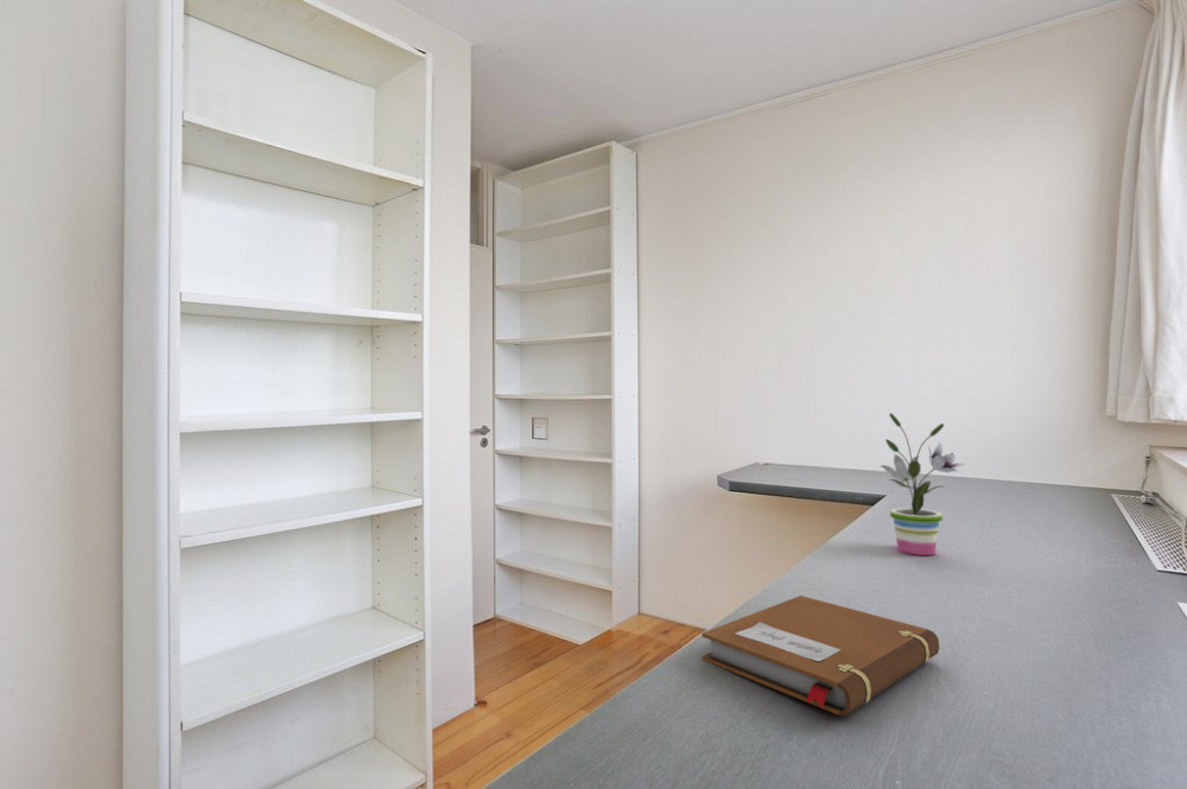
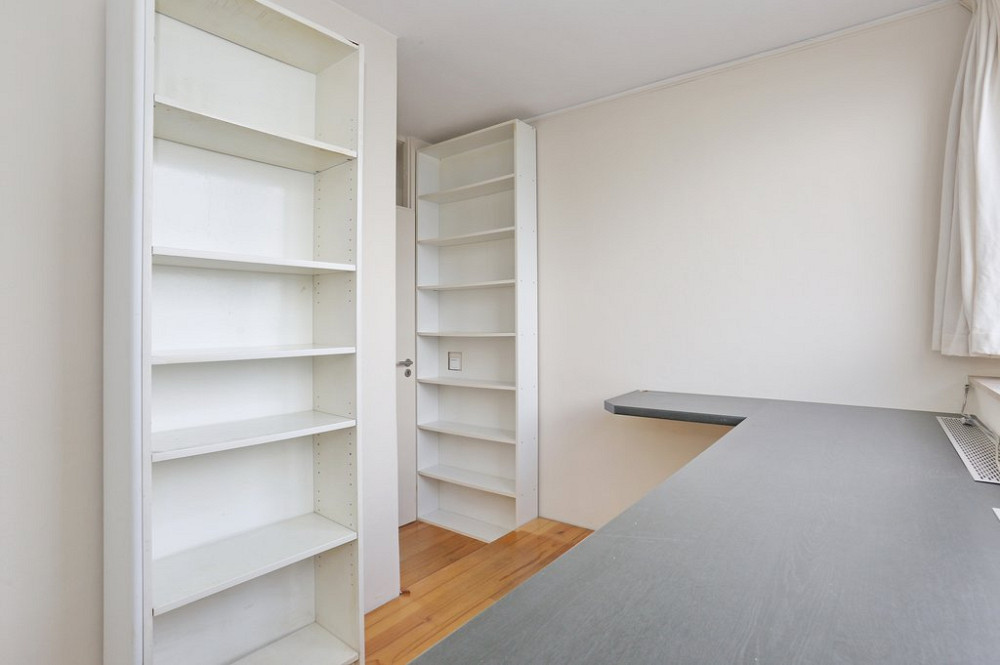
- potted plant (921, 481)
- notebook (818, 647)
